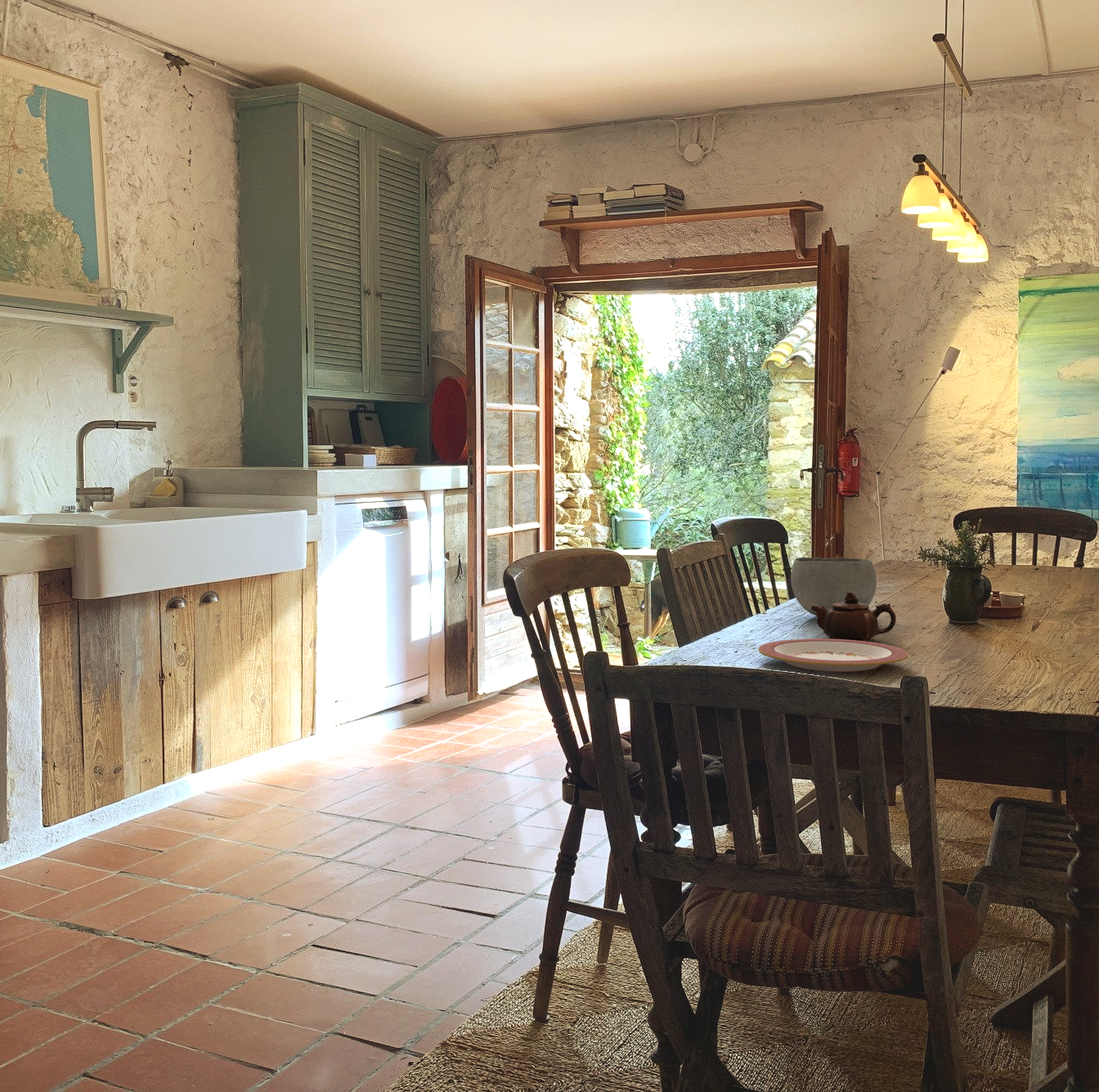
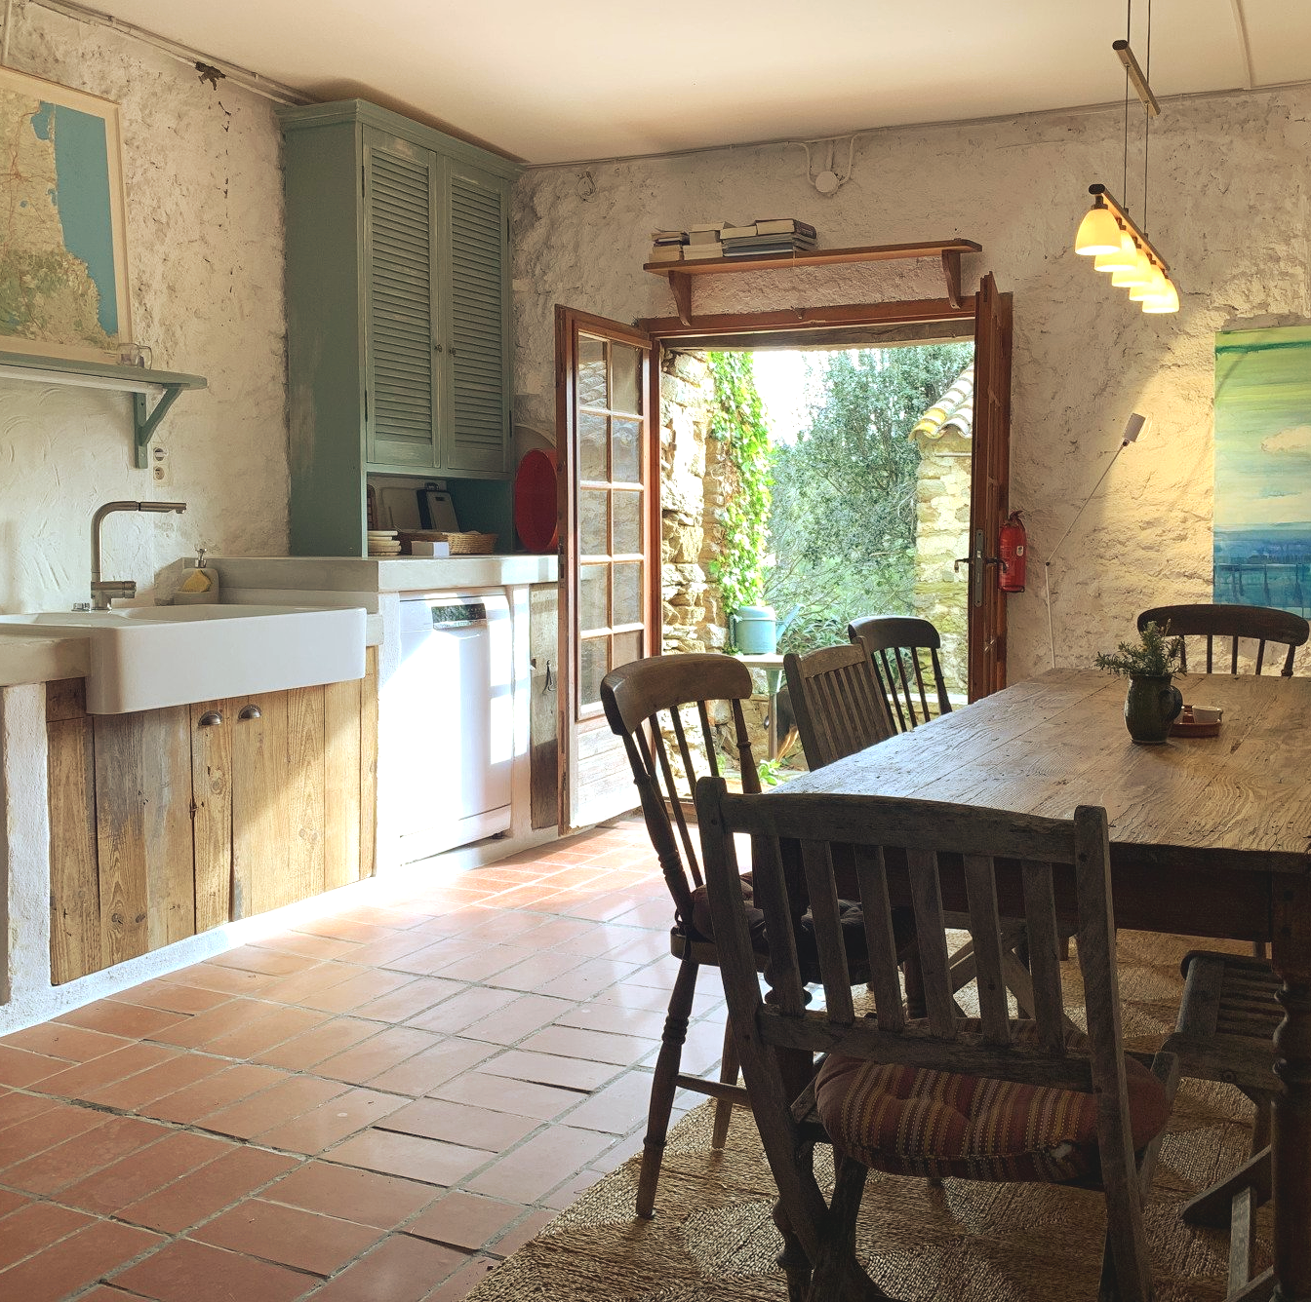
- bowl (833, 588)
- plate (832, 656)
- teapot (853, 615)
